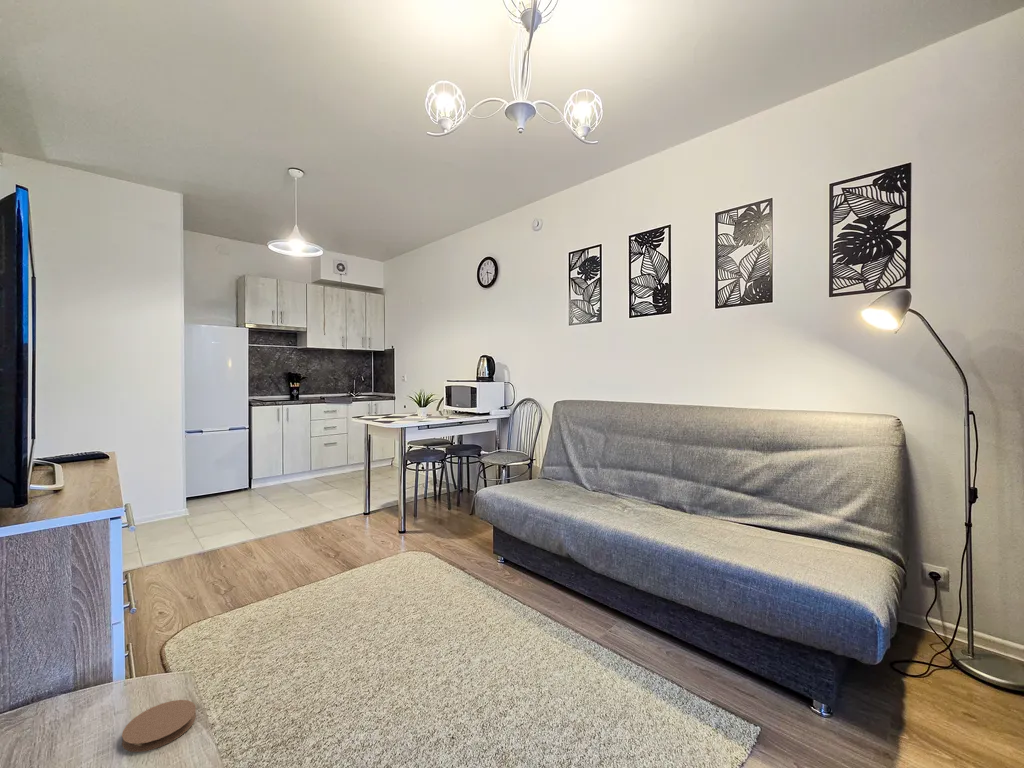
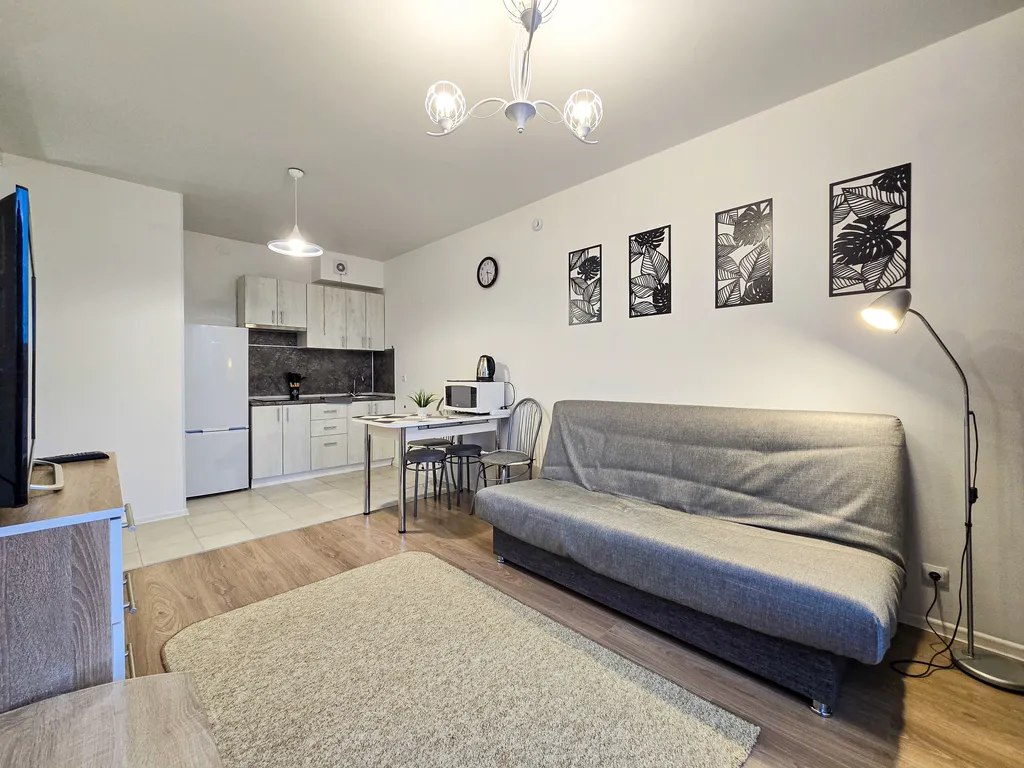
- coaster (160, 724)
